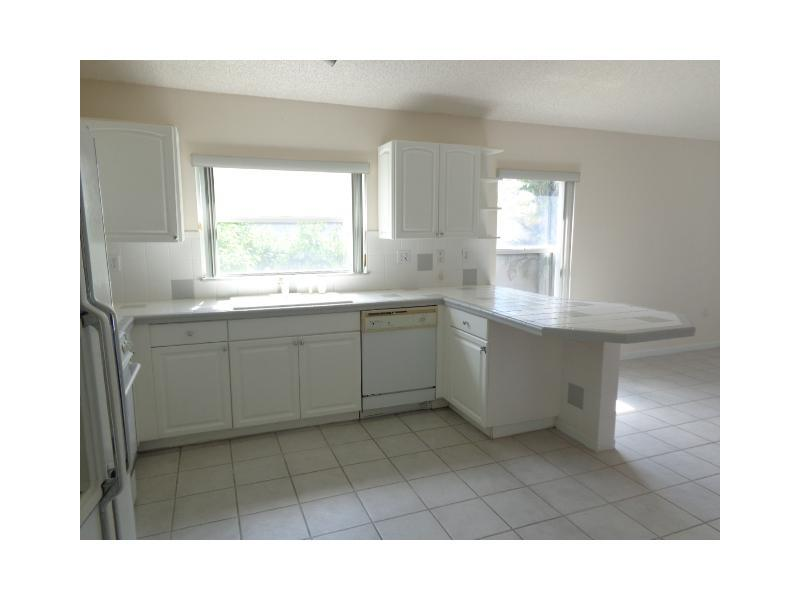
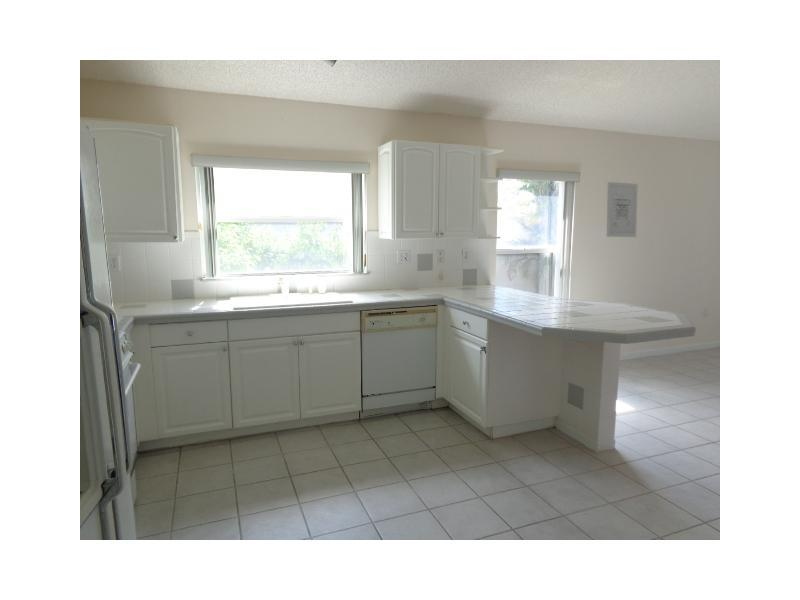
+ wall art (622, 210)
